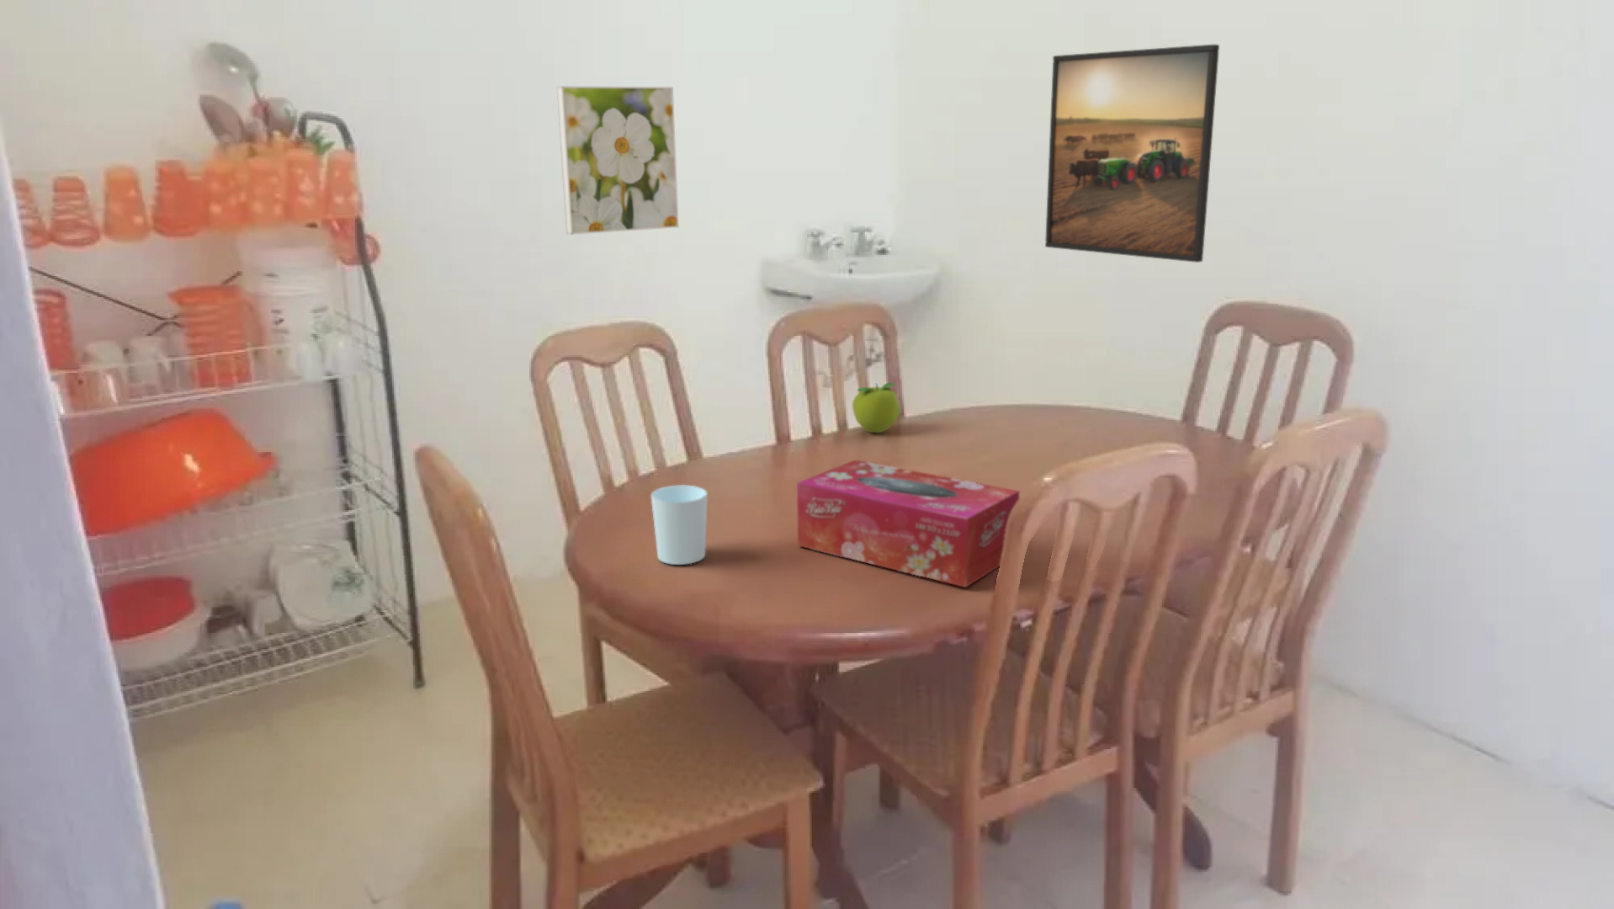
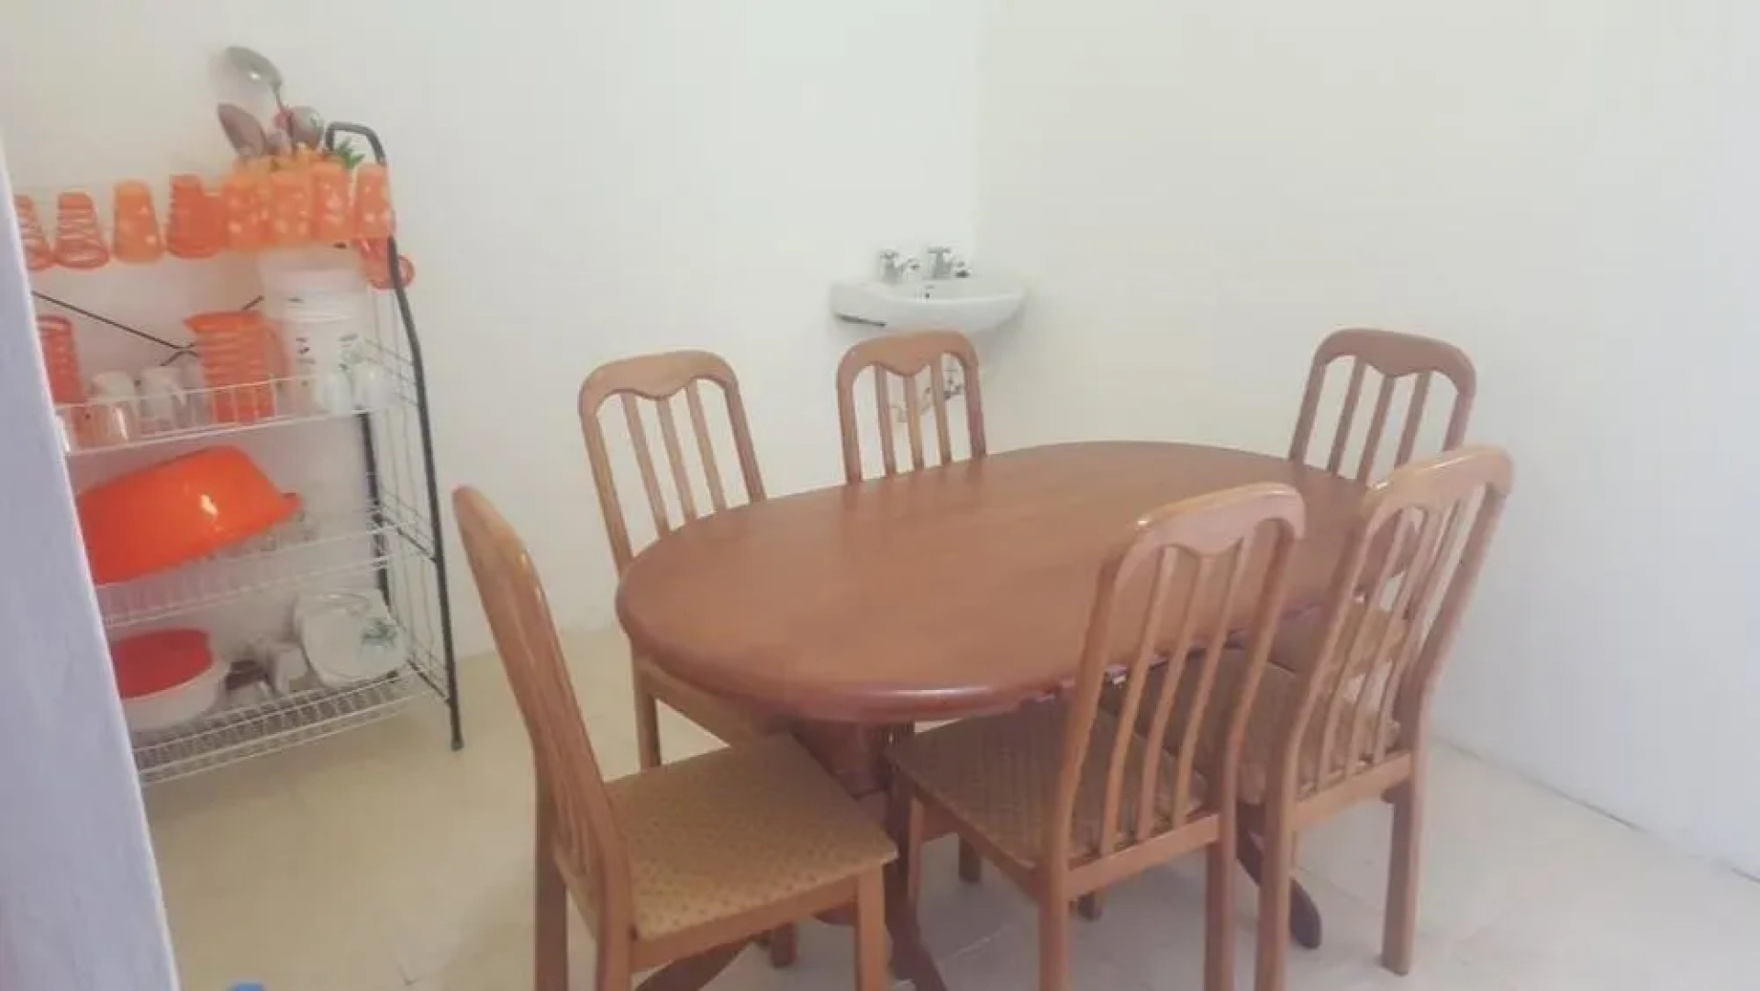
- tissue box (906, 519)
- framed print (620, 160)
- cup (680, 524)
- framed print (1124, 154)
- fruit (876, 407)
